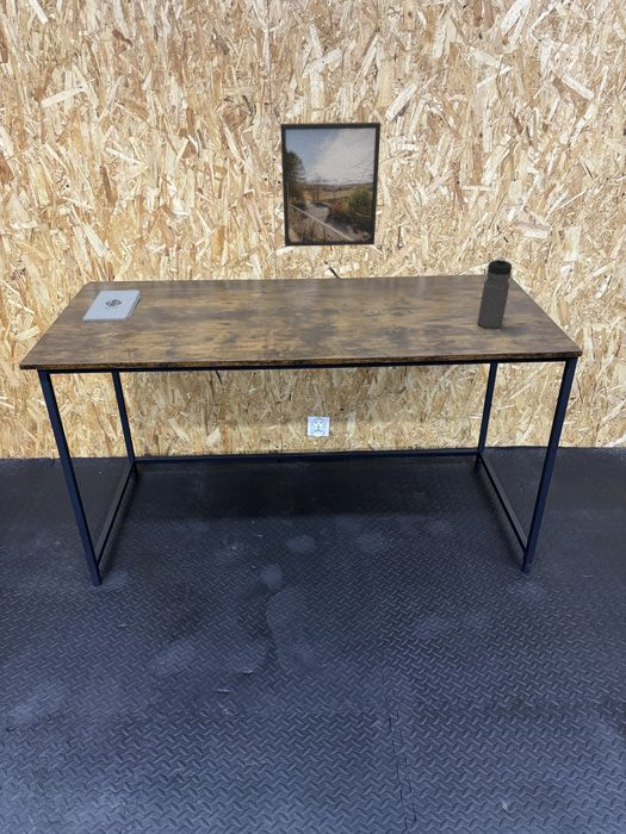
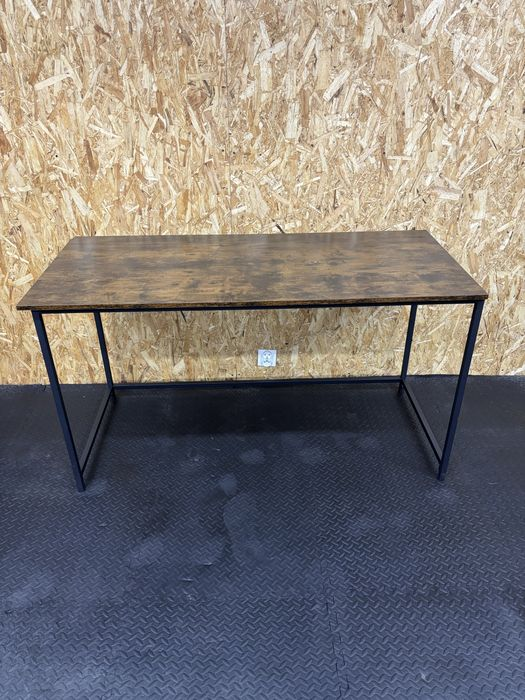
- notepad (112, 306)
- water bottle (495, 292)
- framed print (329, 187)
